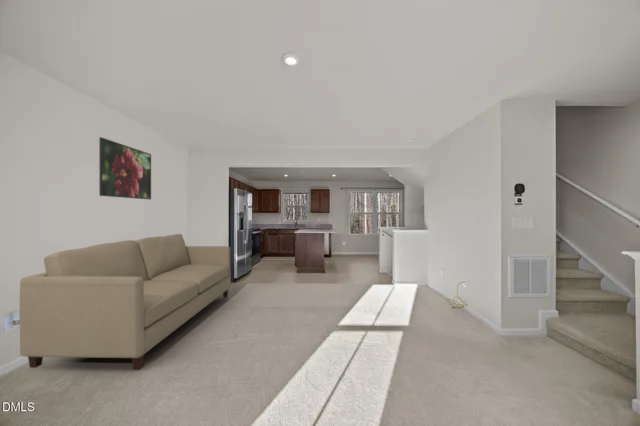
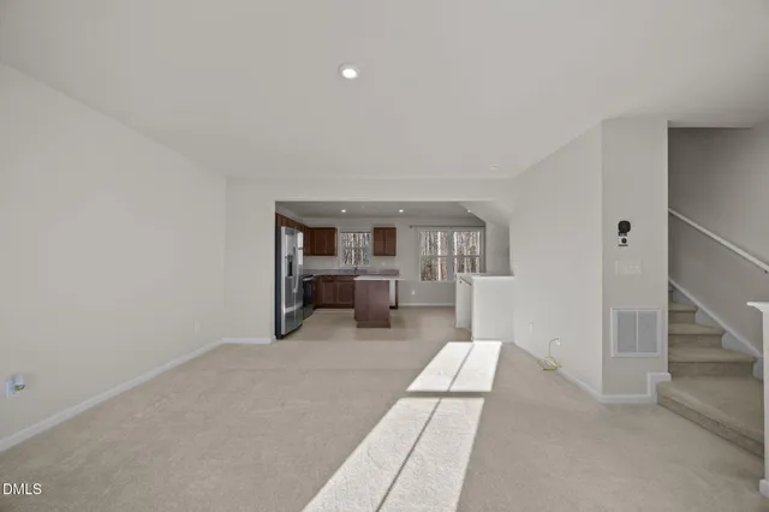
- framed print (128, 172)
- sofa (158, 281)
